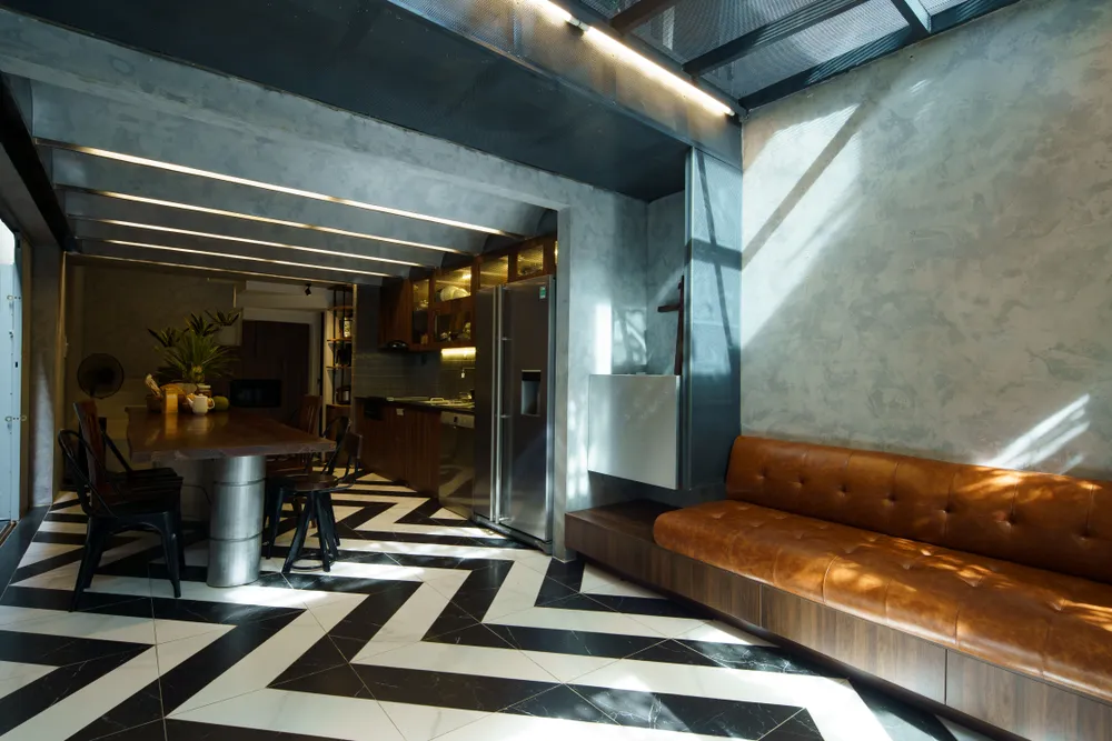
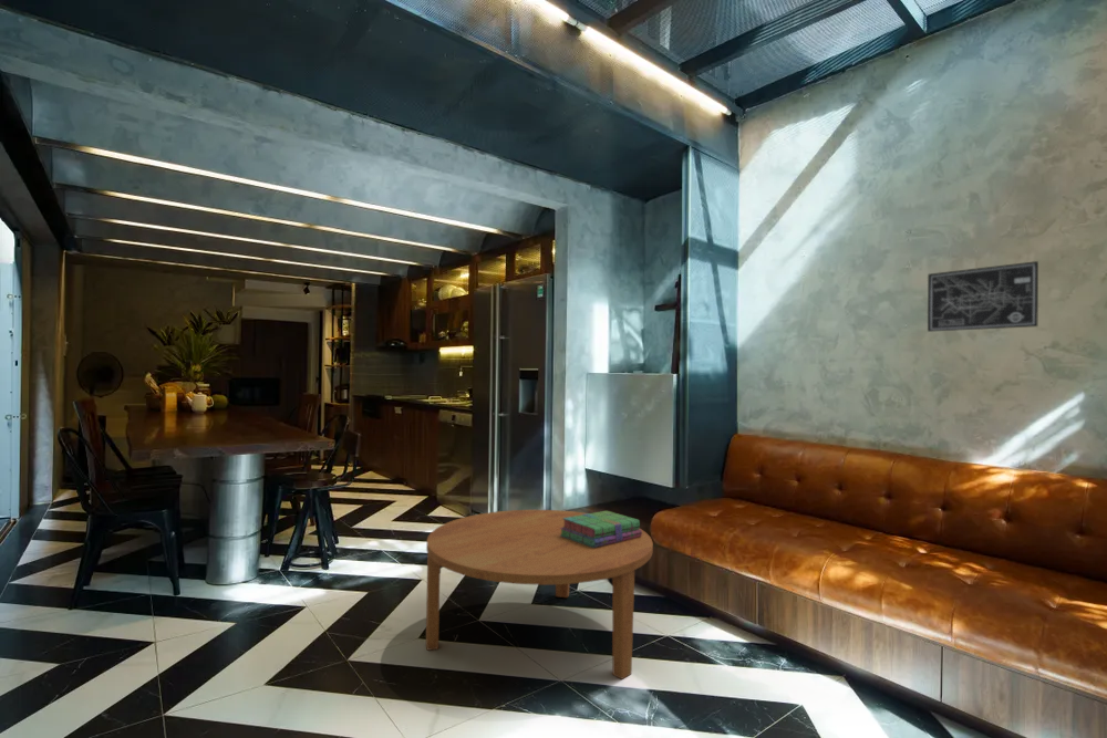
+ coffee table (539, 583)
+ stack of books (600, 527)
+ wall art (979, 298)
